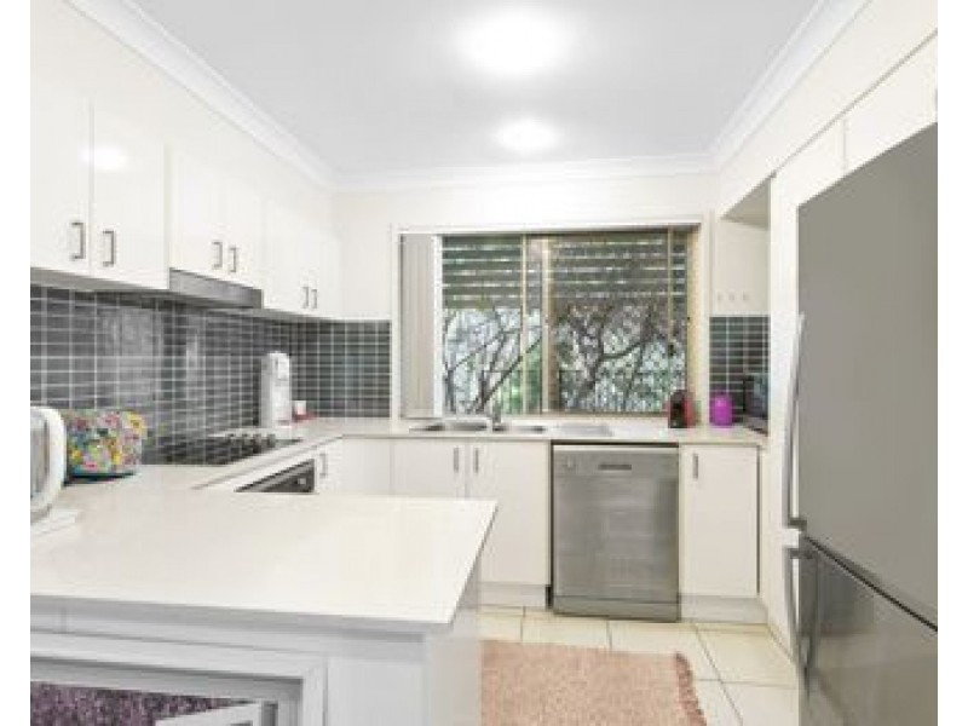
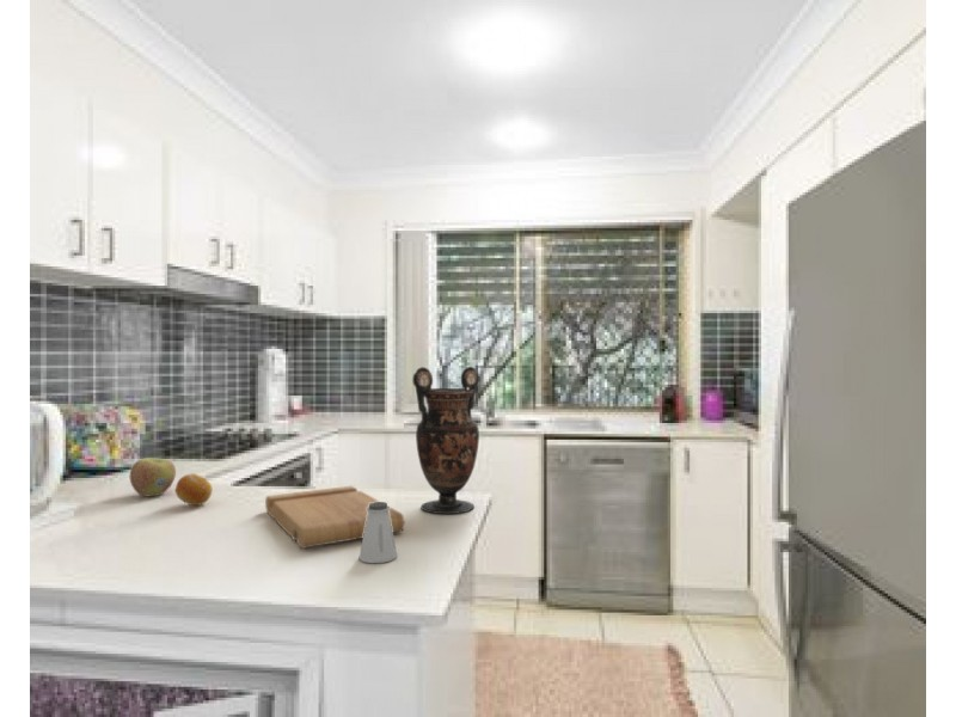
+ vase (447, 436)
+ apple (153, 476)
+ cutting board (330, 513)
+ fruit (194, 489)
+ saltshaker (378, 529)
